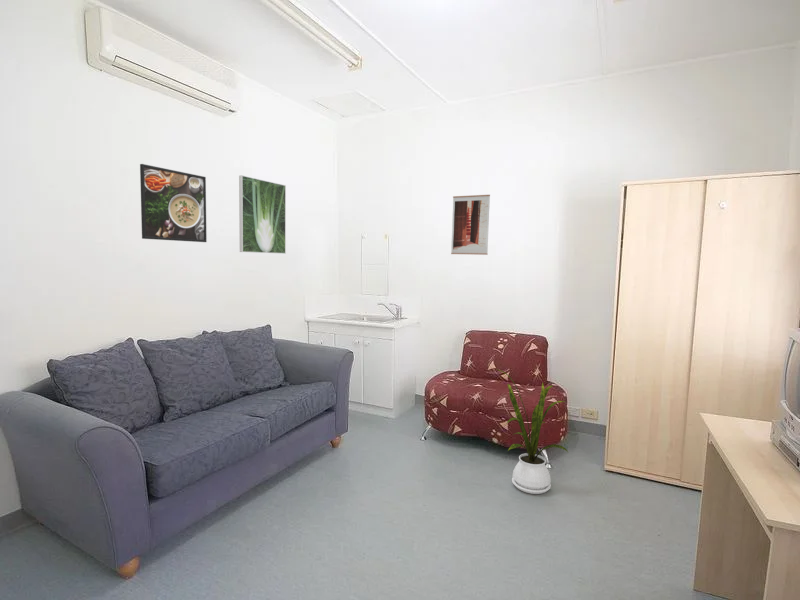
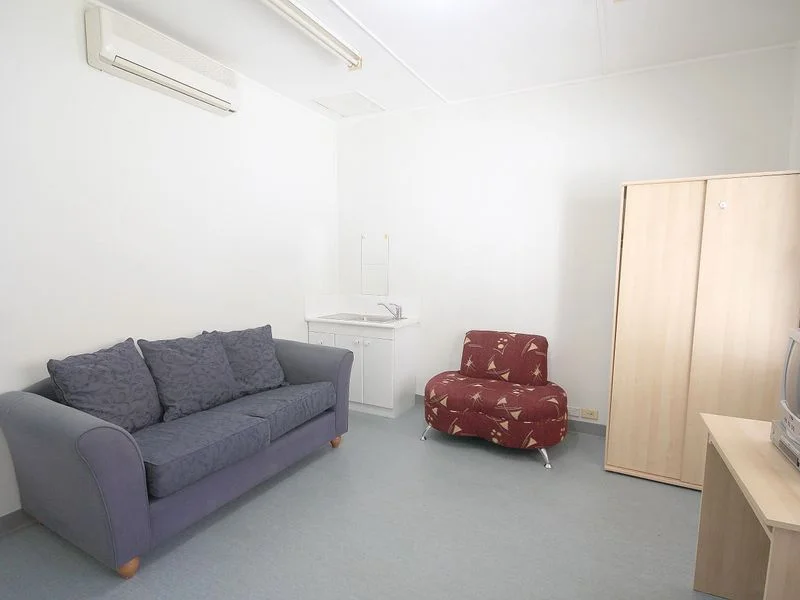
- house plant (529, 429)
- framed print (263, 217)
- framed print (175, 205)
- wall art (470, 225)
